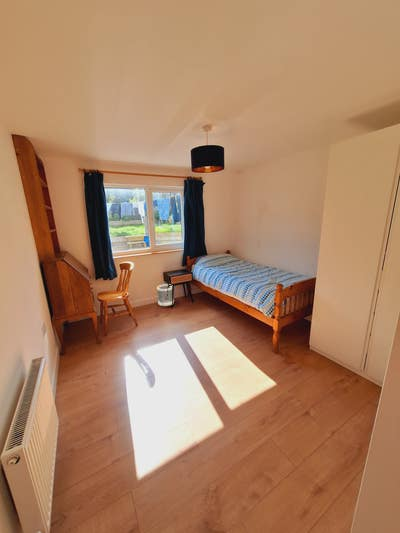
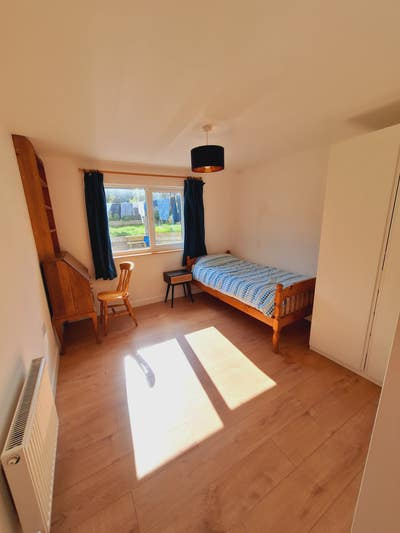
- wastebasket (165, 294)
